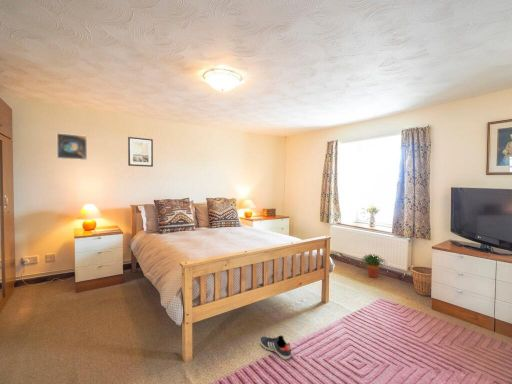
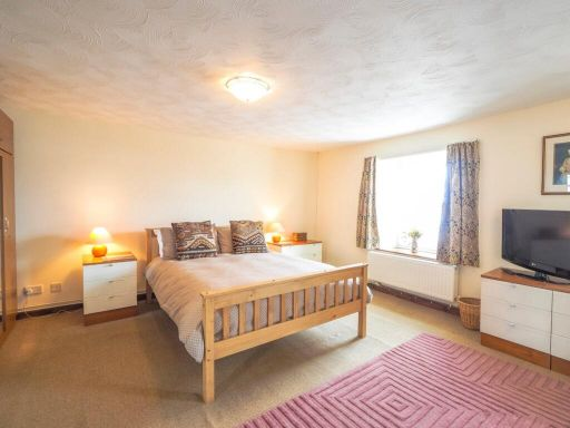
- wall art (140, 152)
- potted plant (372, 265)
- sneaker (275, 341)
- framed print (72, 146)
